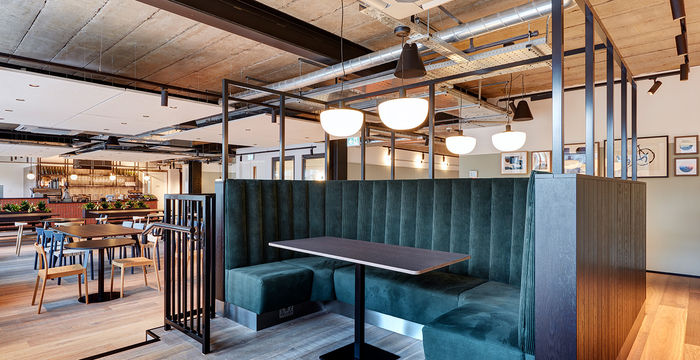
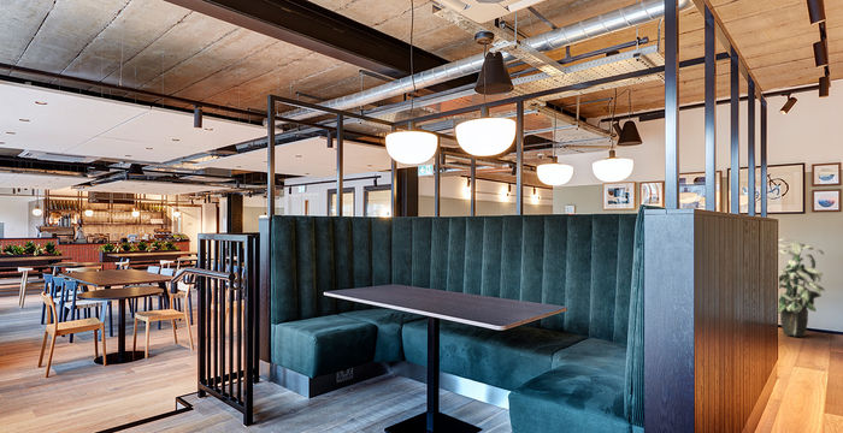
+ indoor plant (791, 286)
